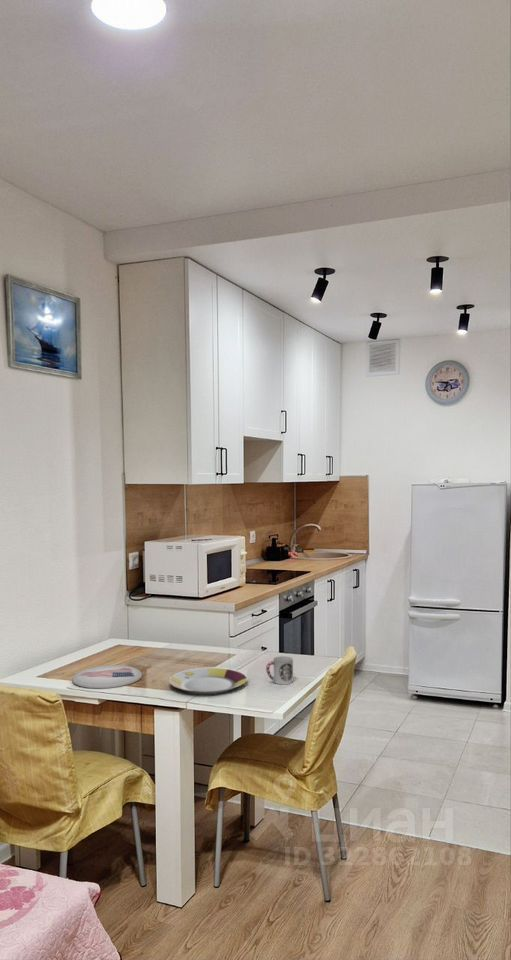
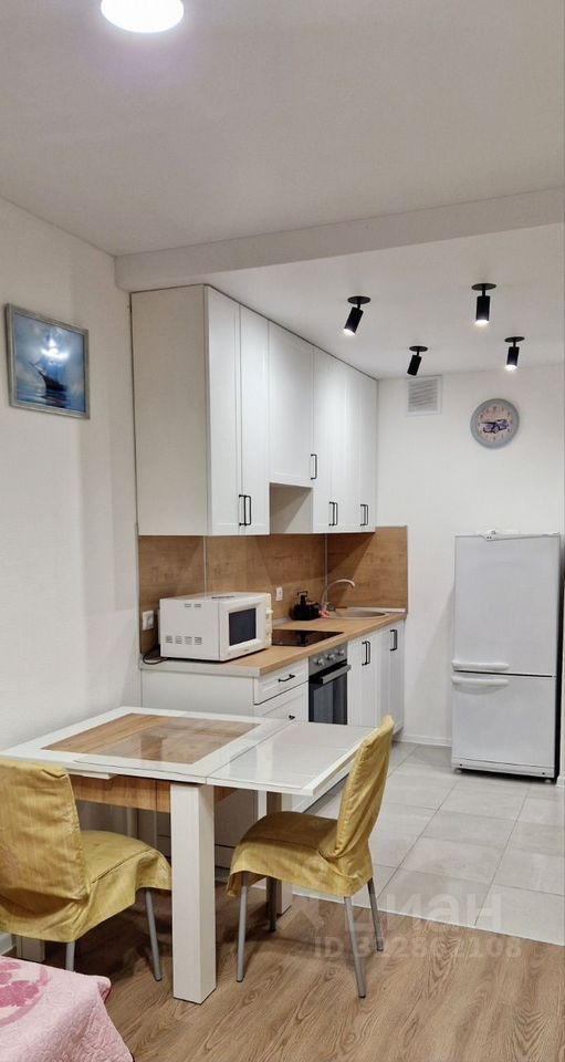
- cup (279, 670)
- plate (208, 681)
- plate (107, 675)
